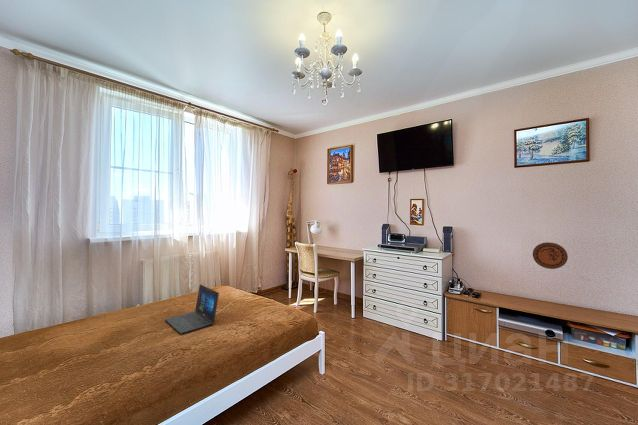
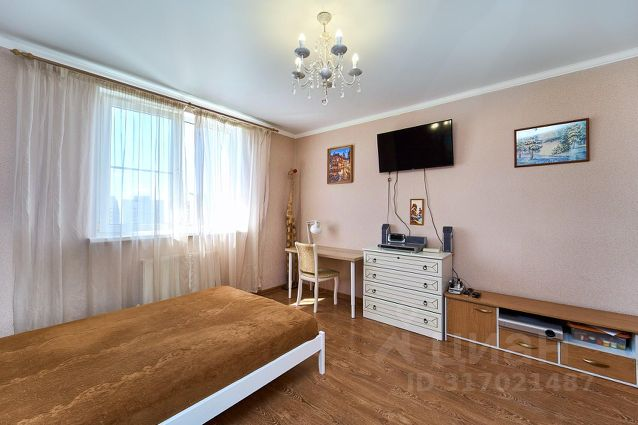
- laptop (195, 309)
- decorative plate (549, 255)
